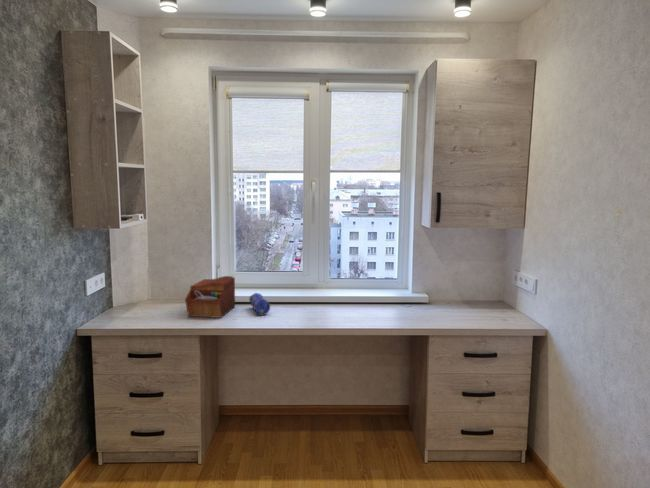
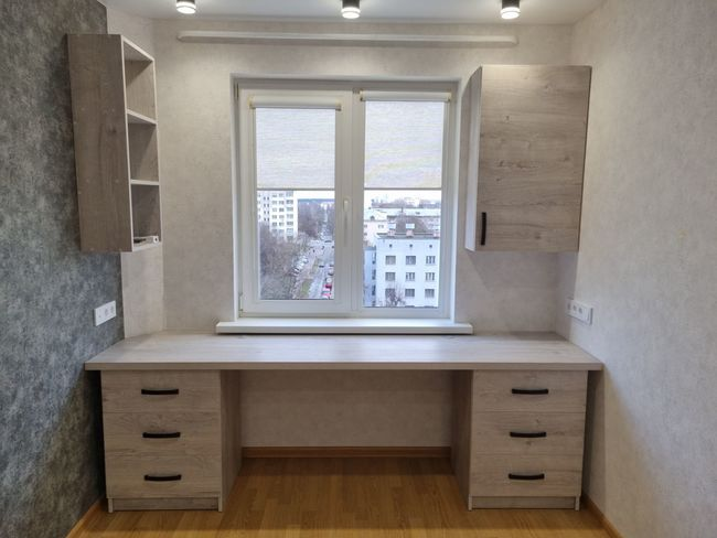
- pencil case (259, 303)
- sewing box (210, 296)
